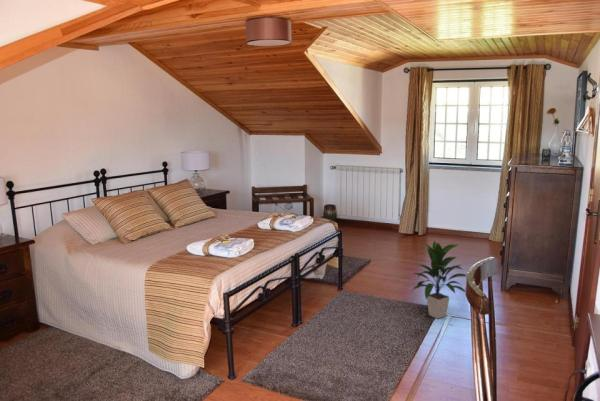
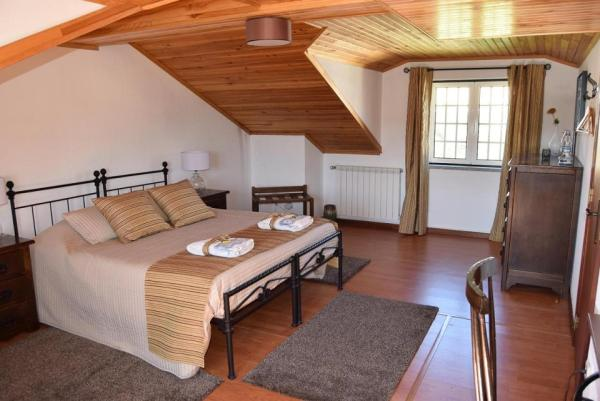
- indoor plant (437, 277)
